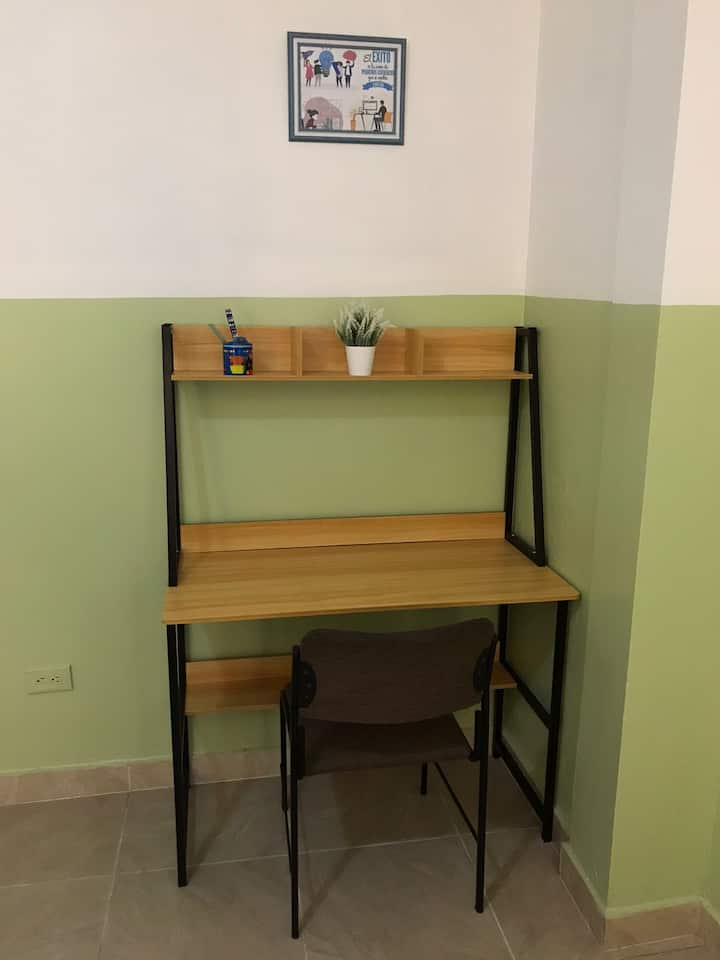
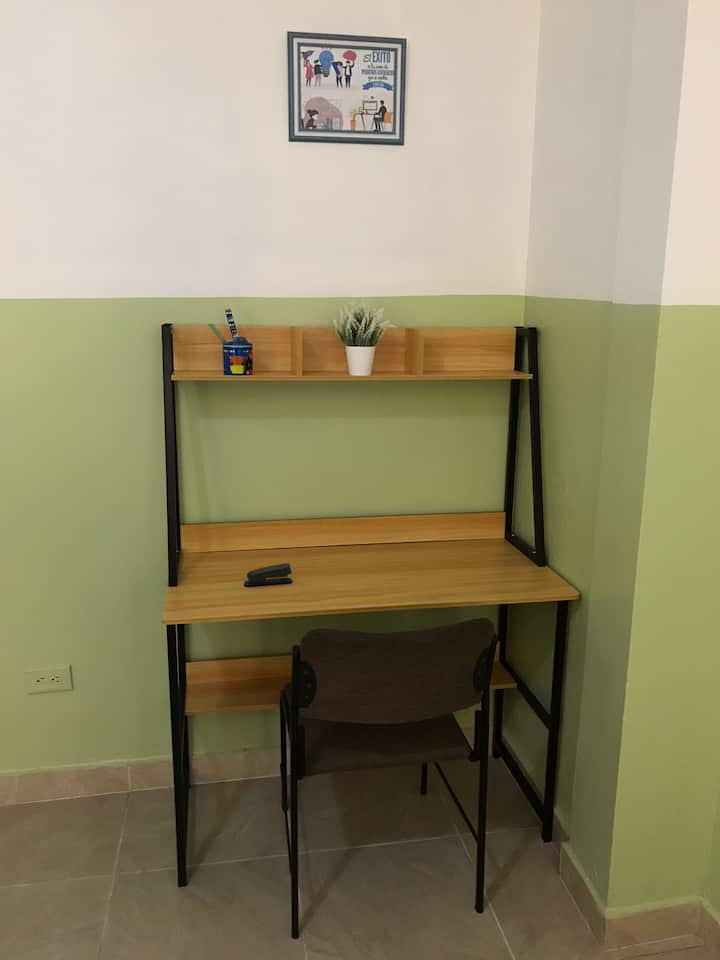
+ stapler (268, 573)
